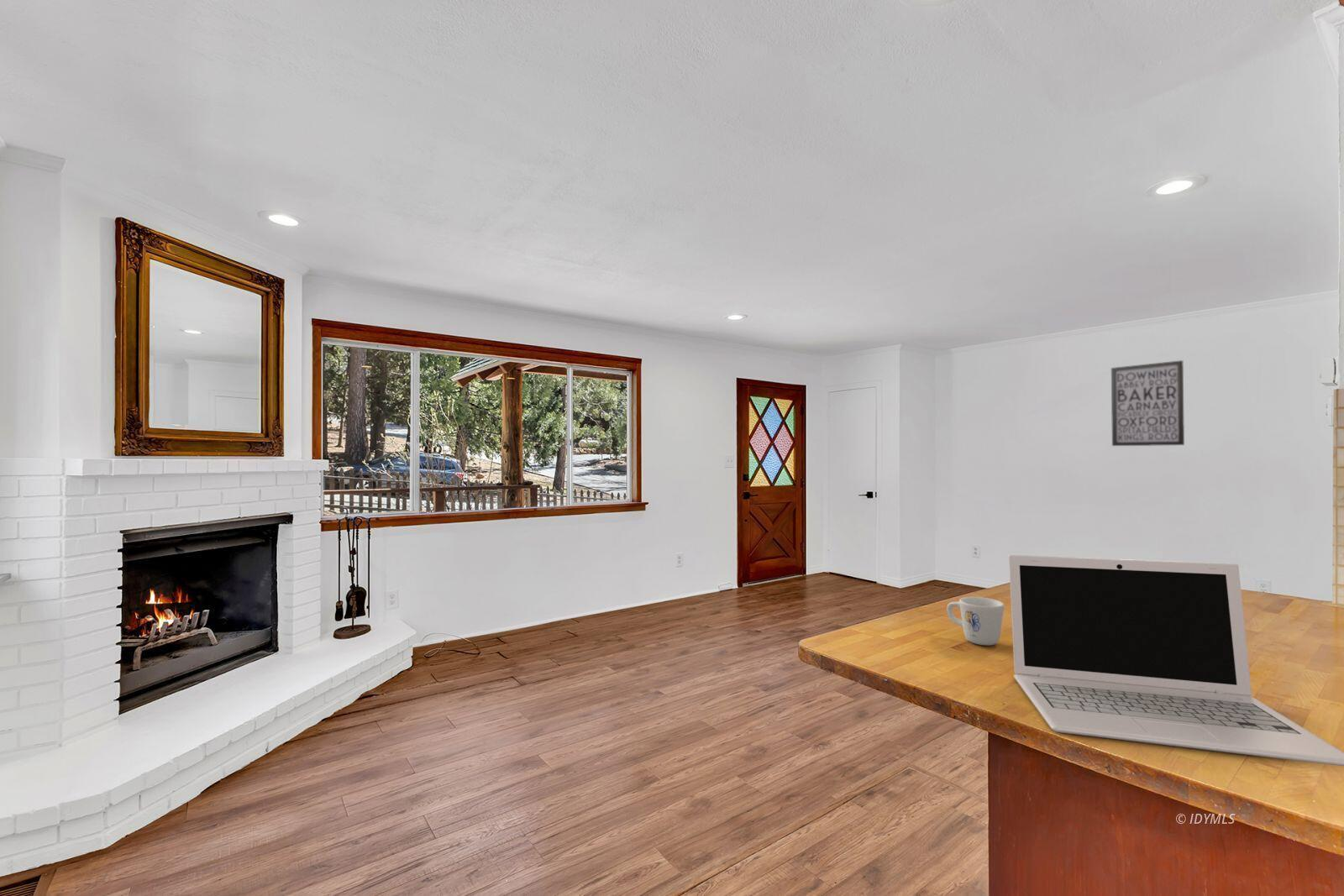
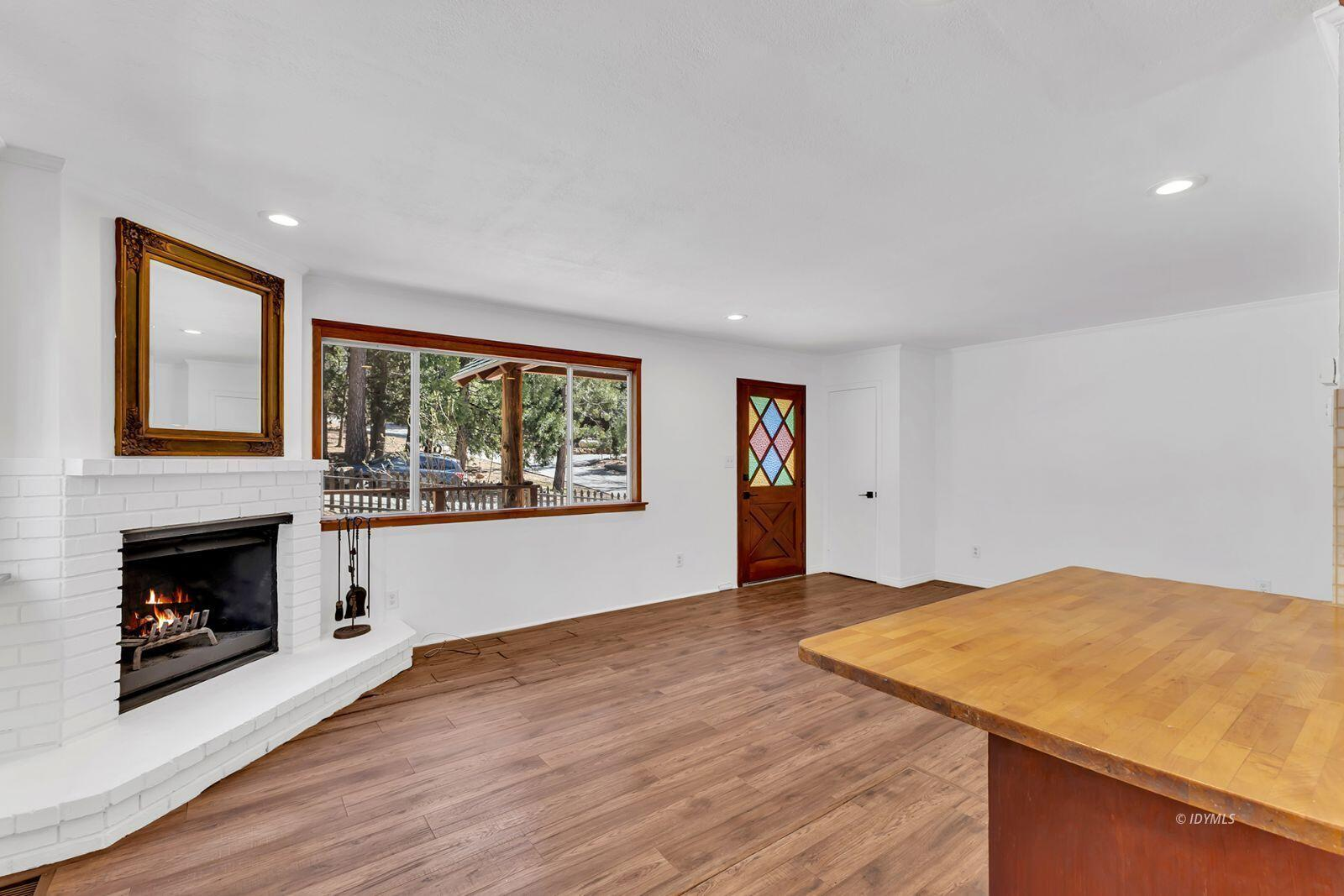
- mug (974, 620)
- wall art (1146, 405)
- laptop (1152, 642)
